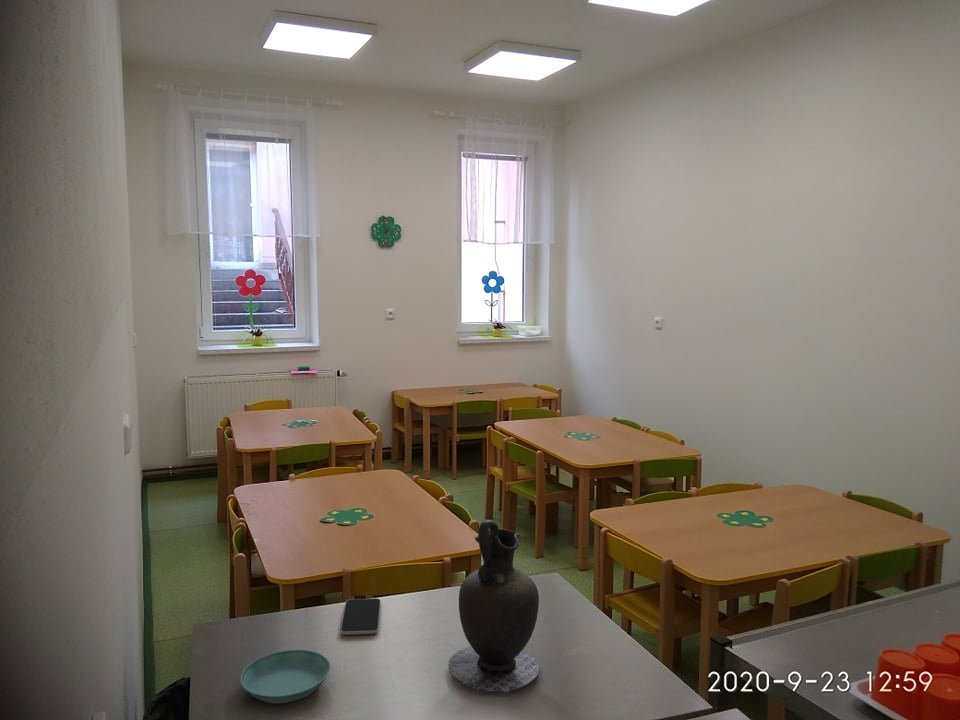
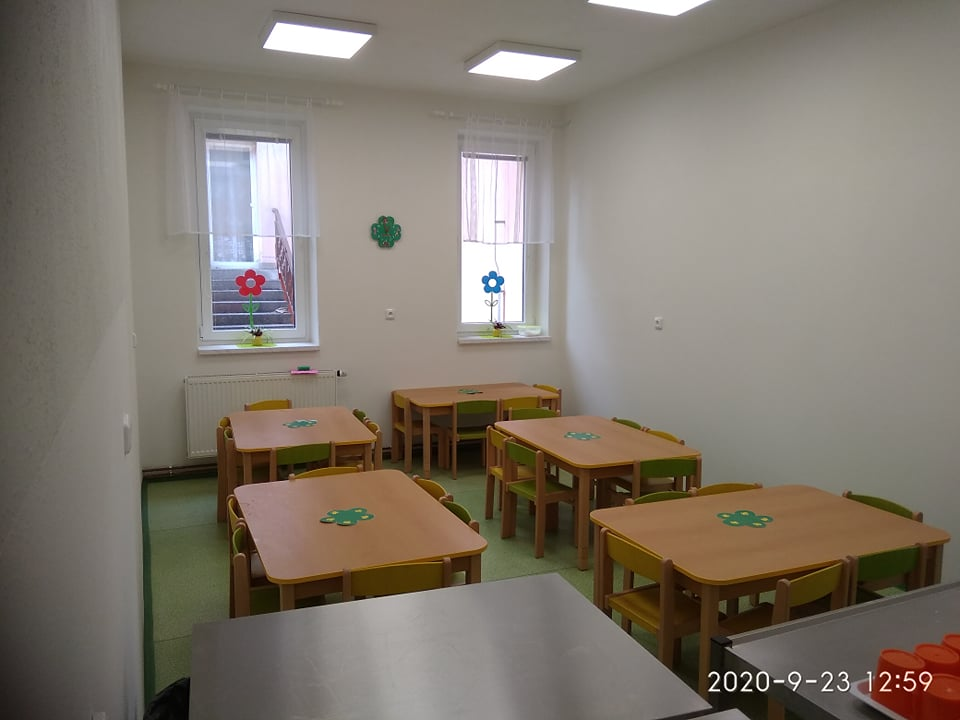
- smartphone (361, 615)
- saucer (286, 678)
- pitcher (494, 595)
